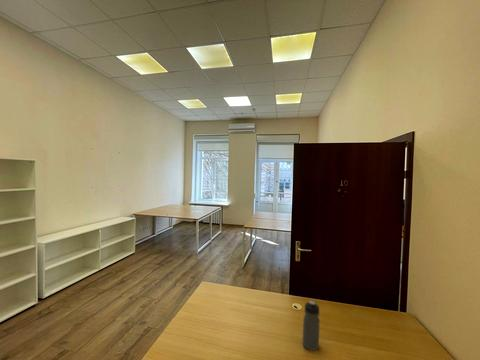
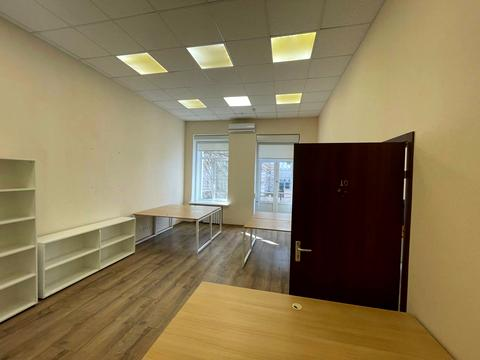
- water bottle (311, 323)
